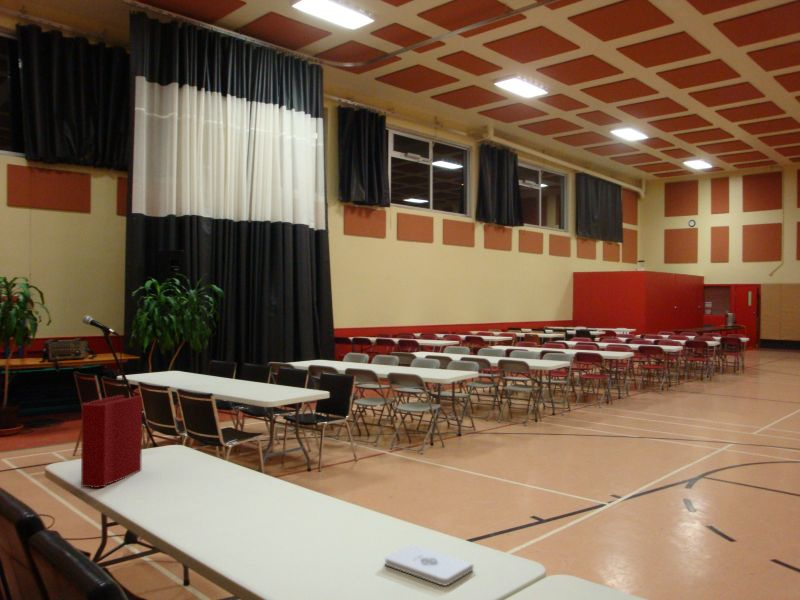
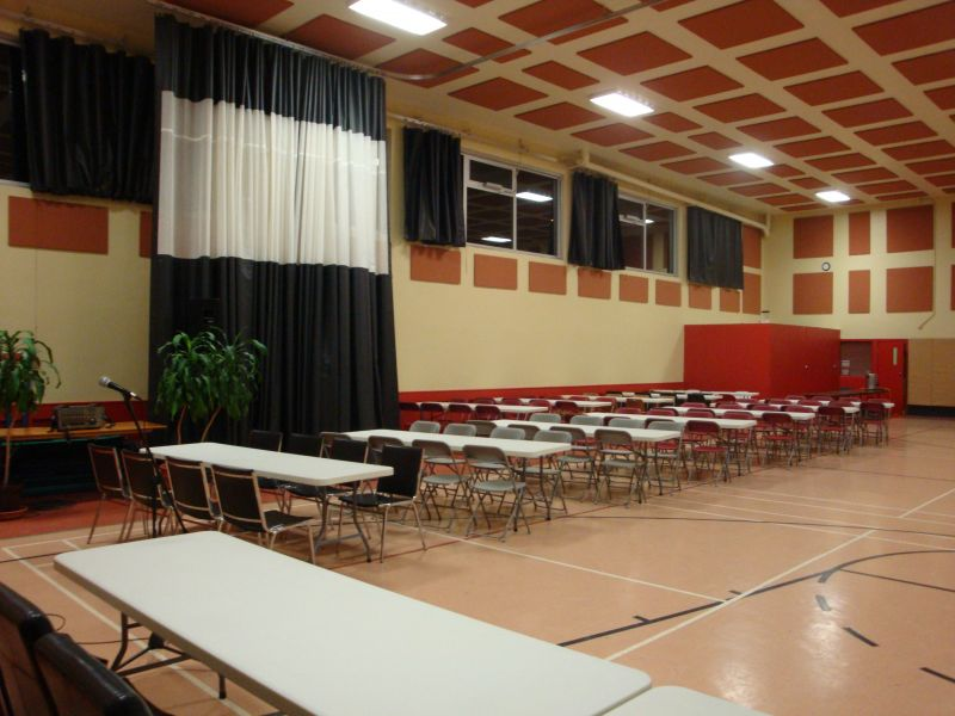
- binder (111, 438)
- notepad (427, 563)
